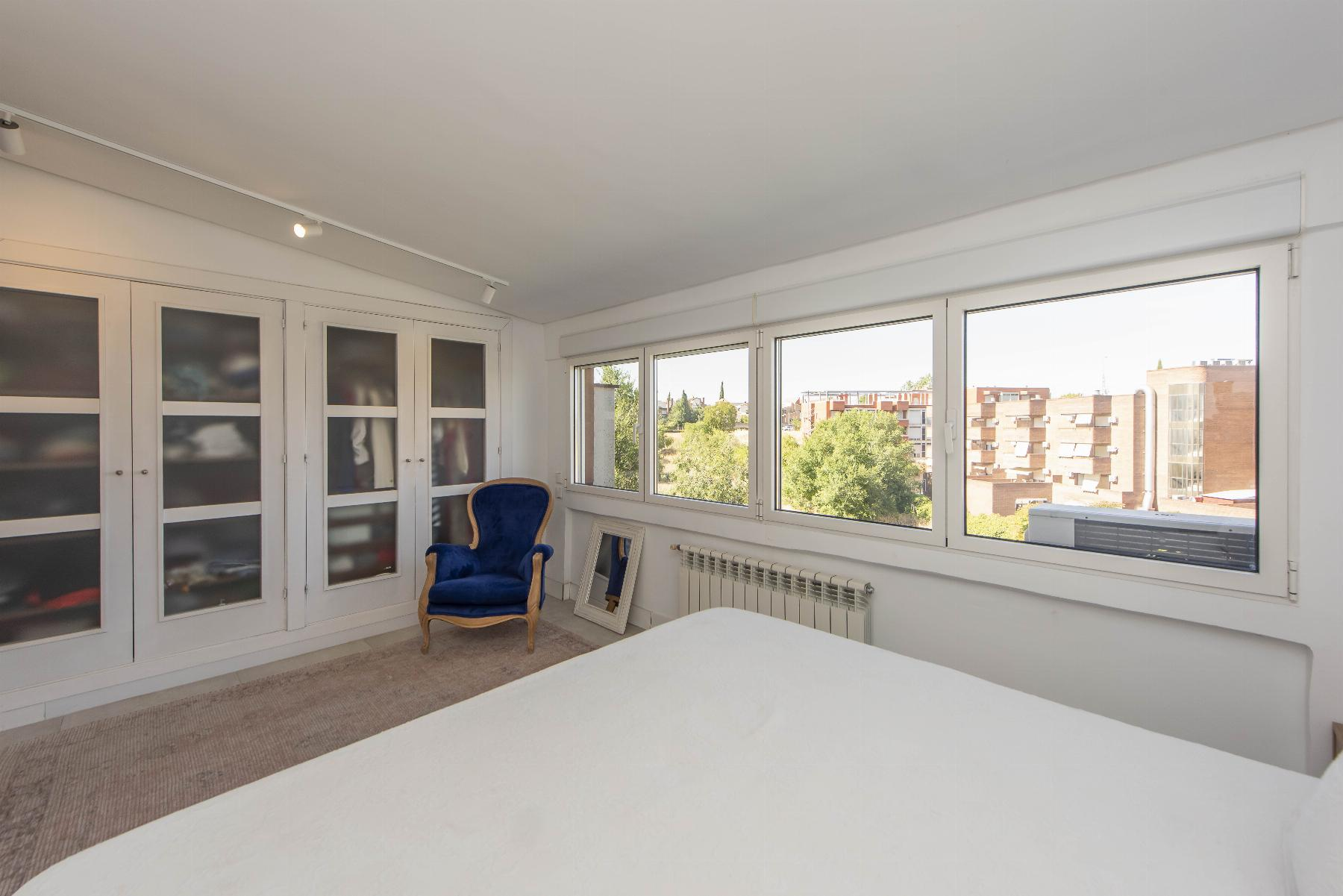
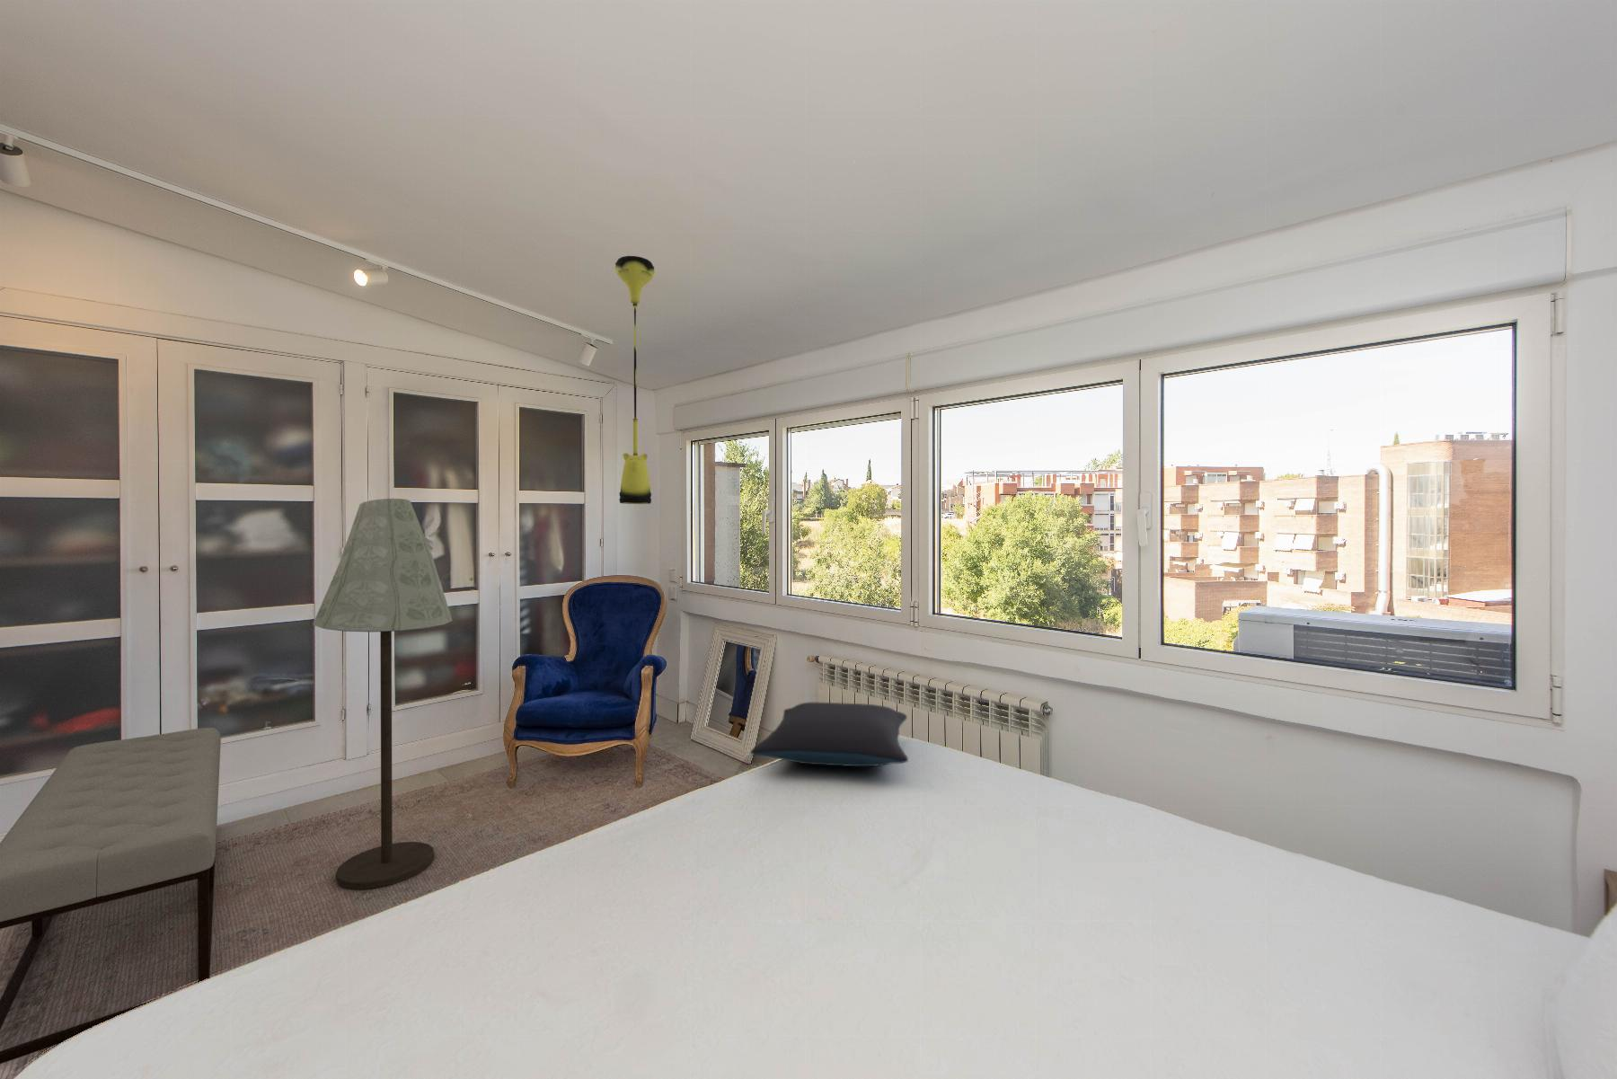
+ pillow (836, 732)
+ floor lamp (385, 683)
+ bench (129, 848)
+ pendant light (636, 383)
